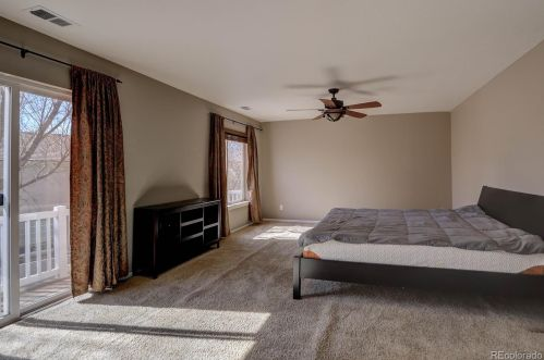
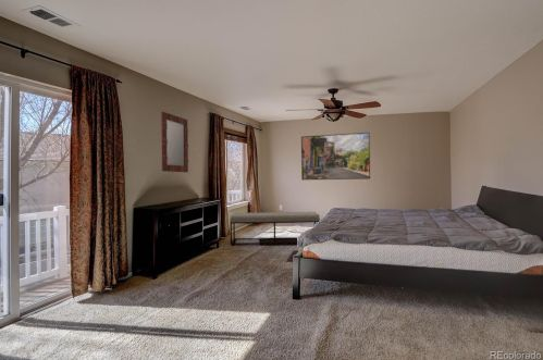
+ bench (274, 227)
+ home mirror (175, 144)
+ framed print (334, 157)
